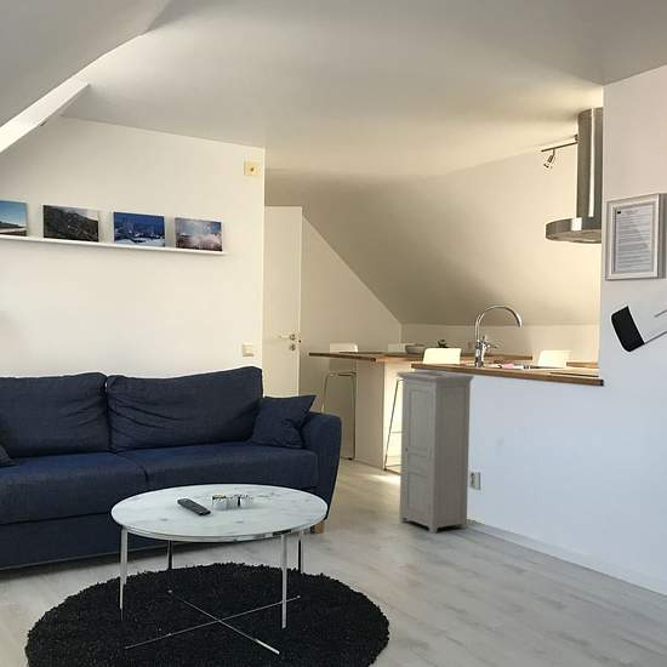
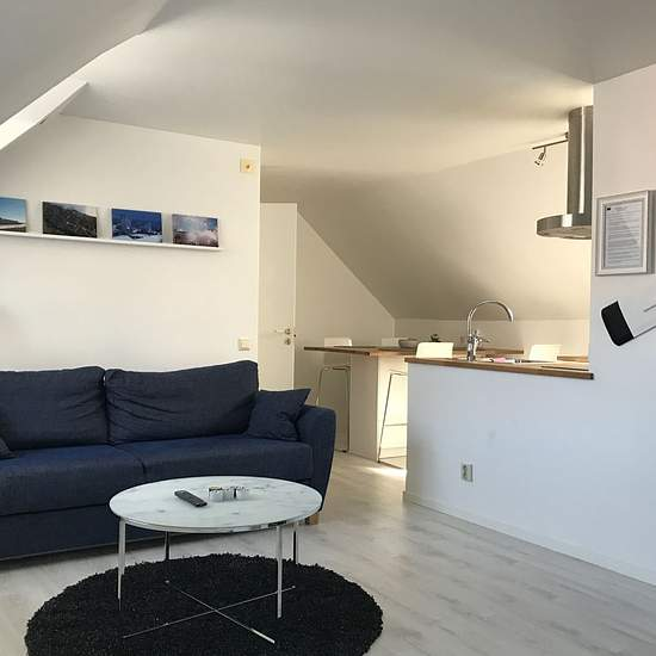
- cabinet (432, 449)
